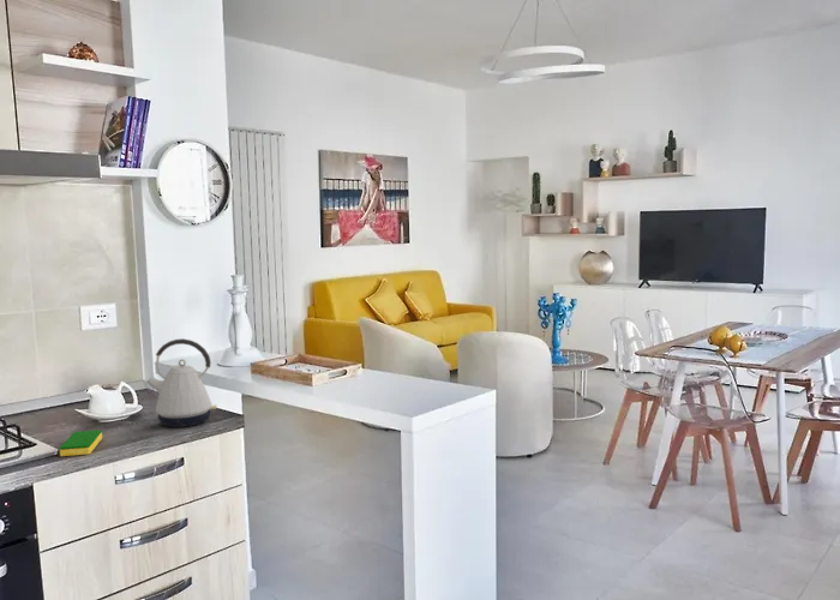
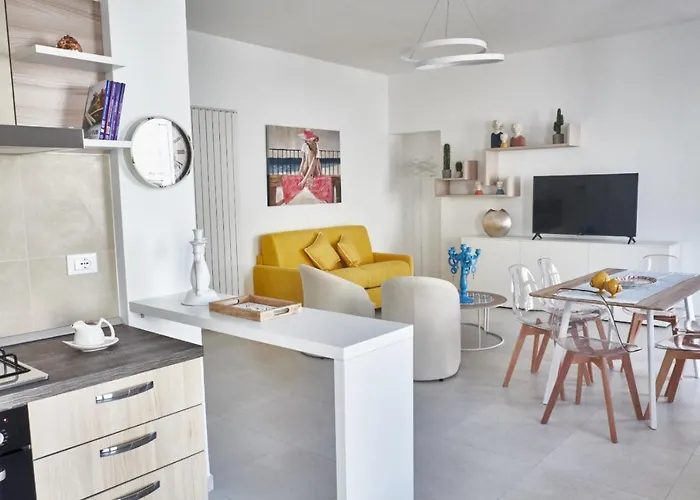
- dish sponge (82, 442)
- kettle (180, 380)
